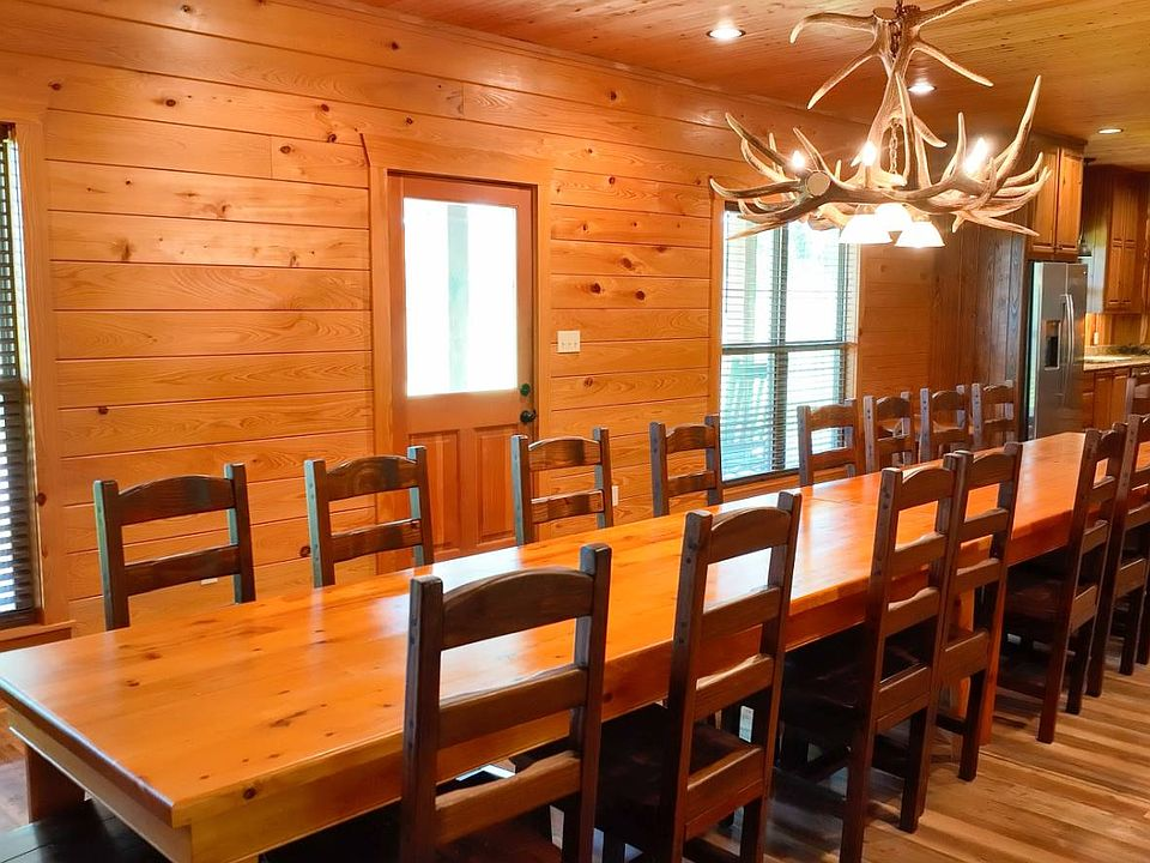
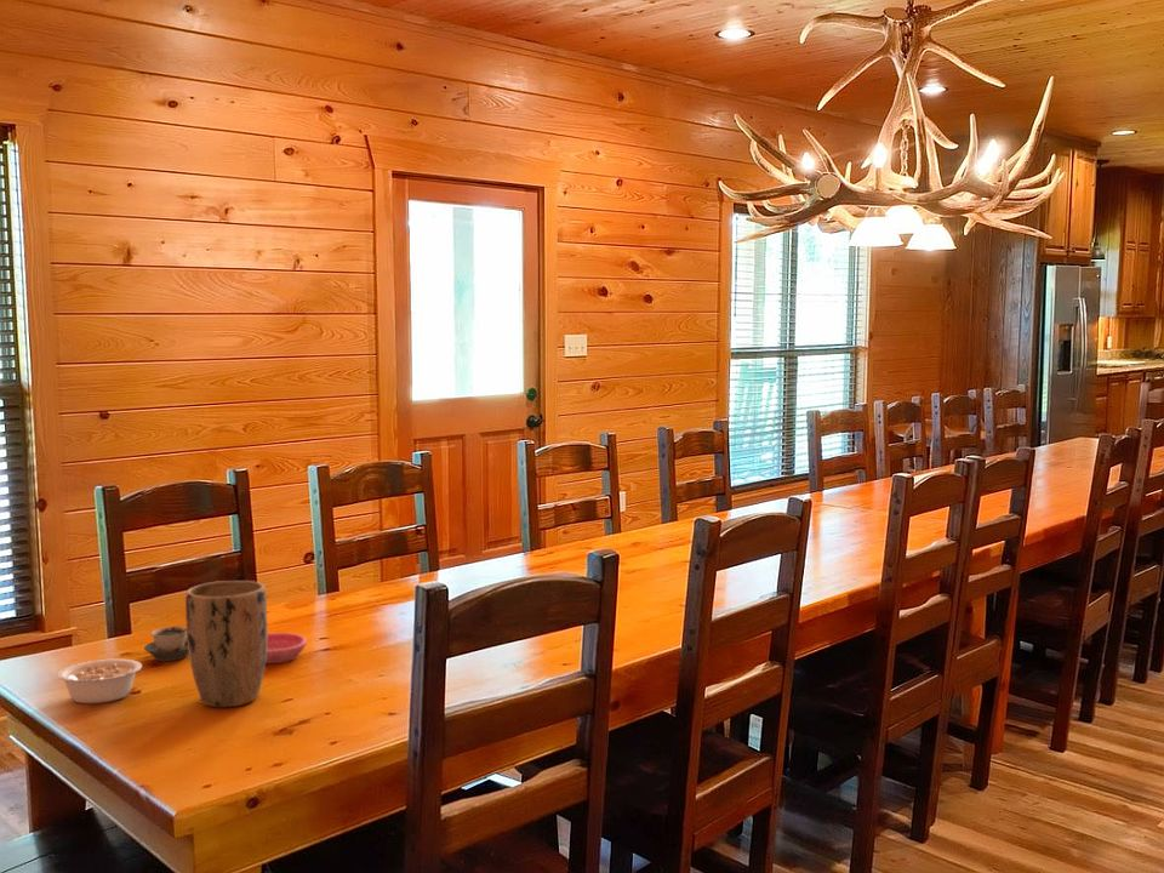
+ cup (171, 643)
+ saucer (274, 649)
+ plant pot (227, 643)
+ legume (103, 679)
